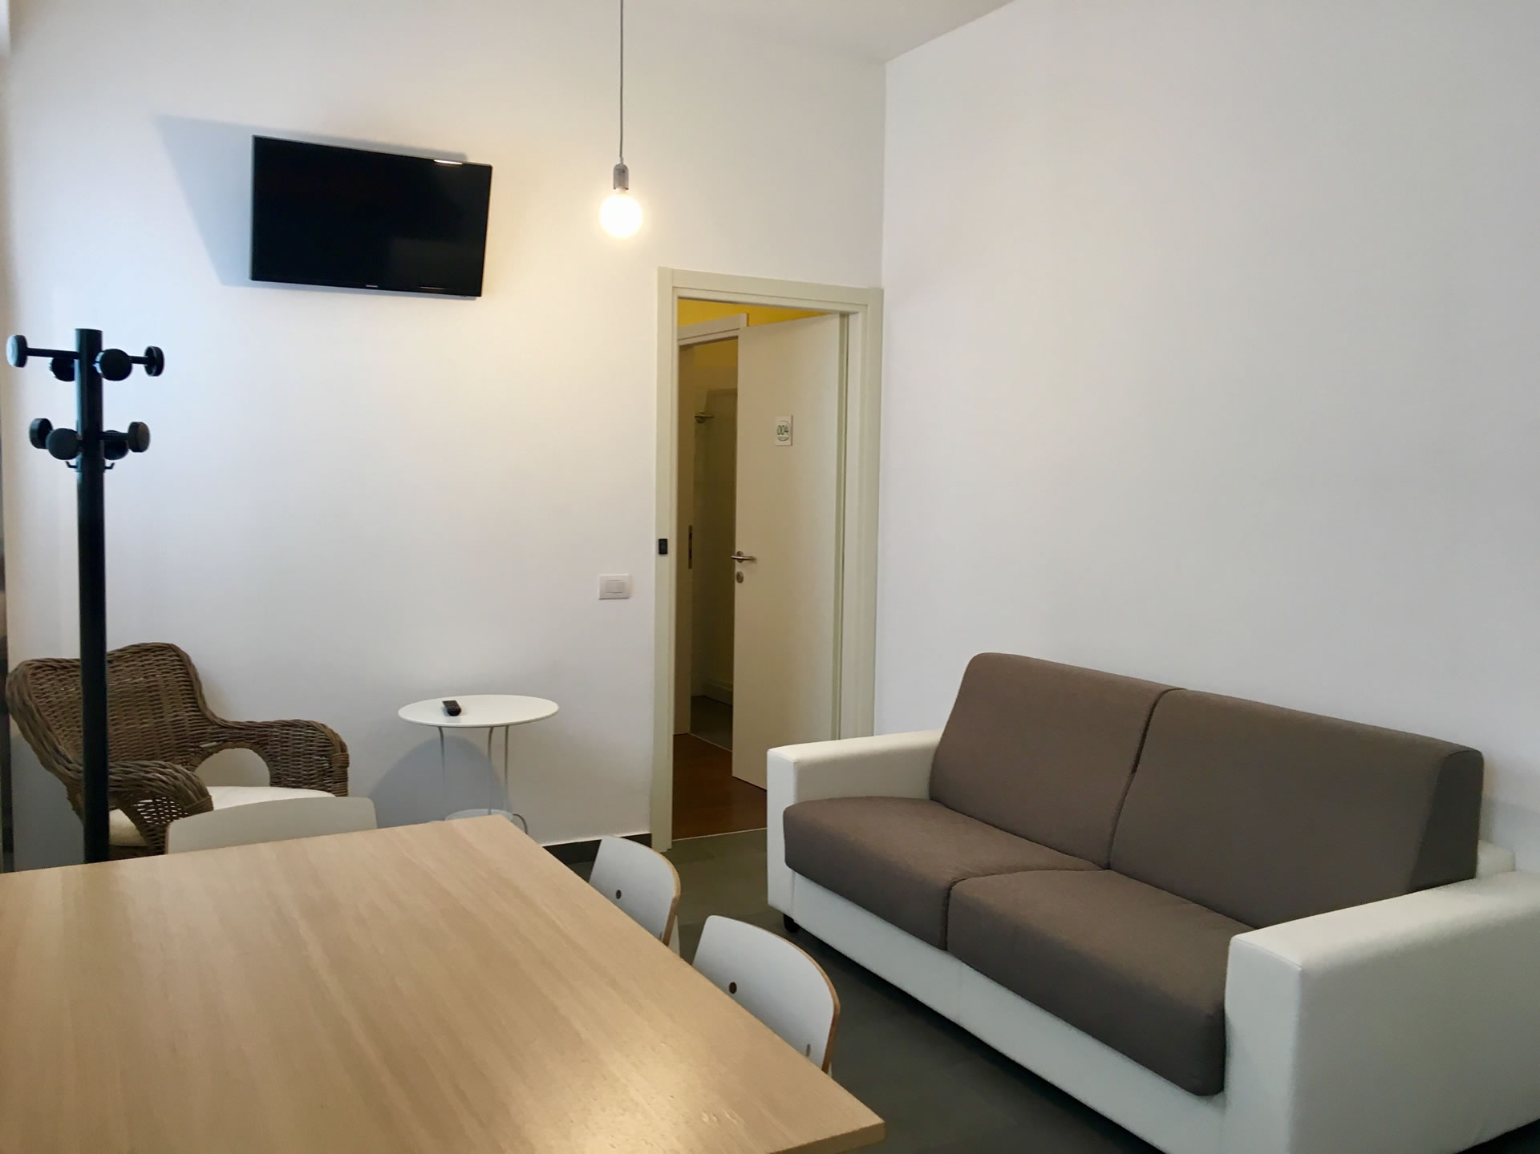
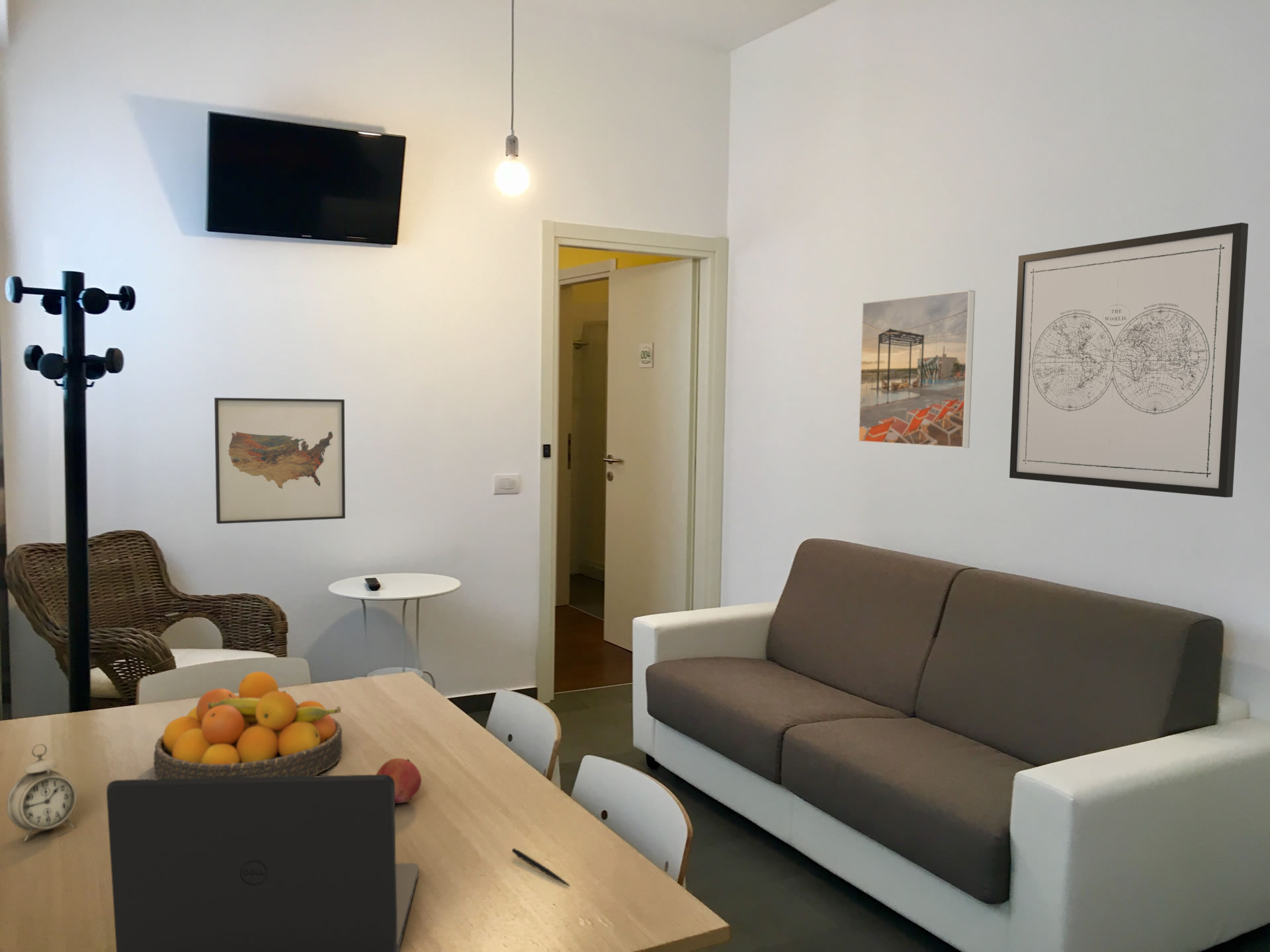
+ fruit bowl (250, 723)
+ laptop (280, 832)
+ alarm clock (43, 788)
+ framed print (913, 371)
+ wall art (1115, 365)
+ pen (540, 867)
+ wall art (281, 459)
+ fruit (398, 781)
